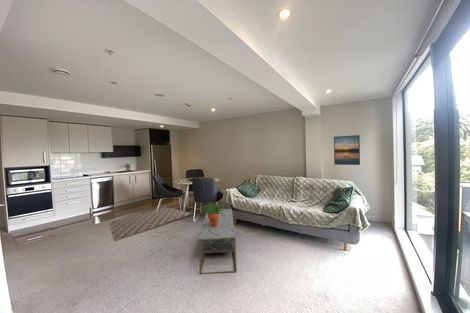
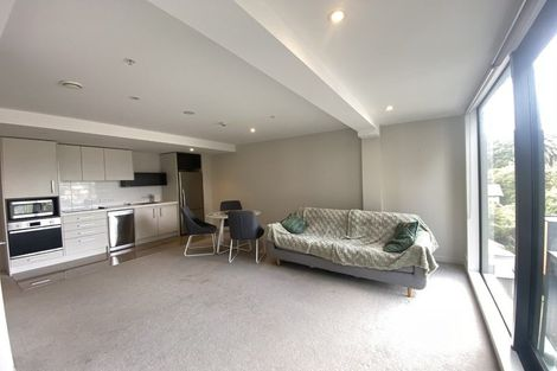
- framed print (346, 150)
- rug (145, 220)
- coffee table (218, 235)
- potted plant (214, 214)
